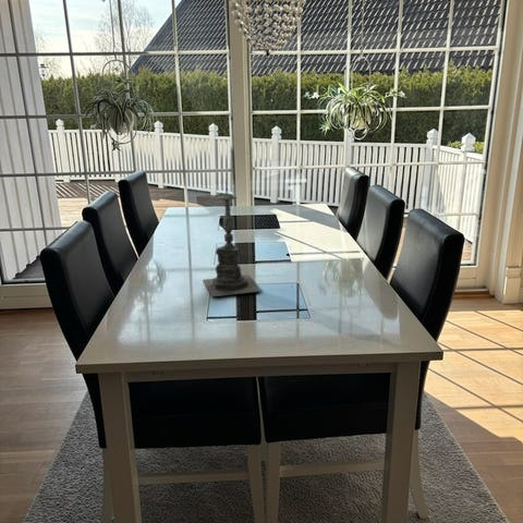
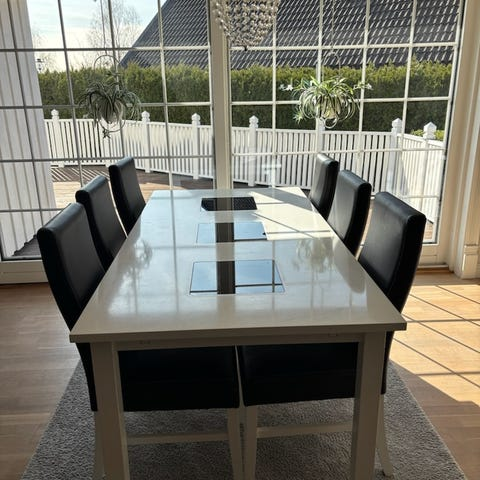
- candle holder (229, 234)
